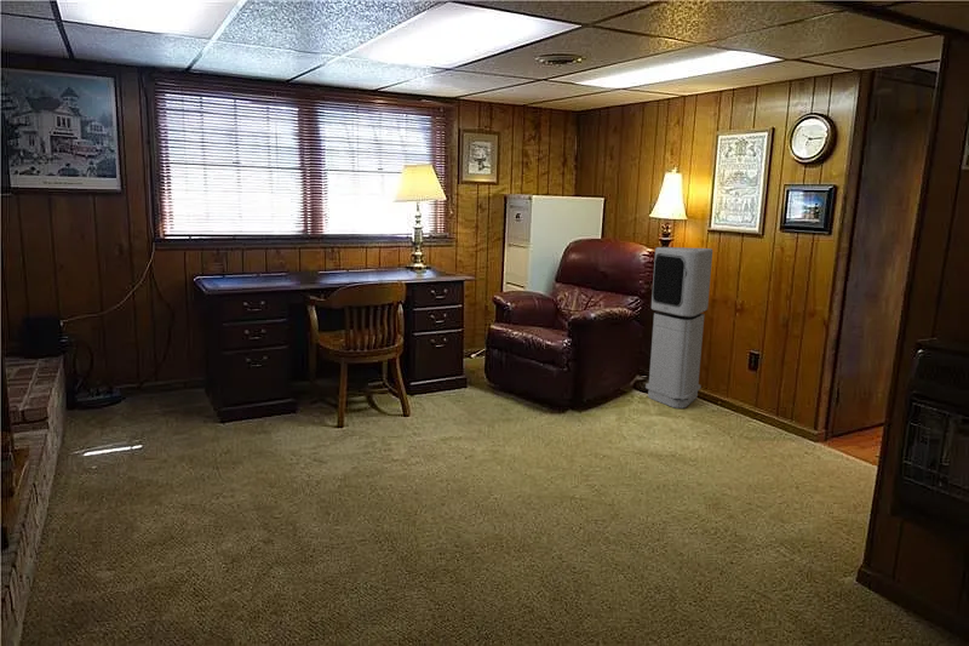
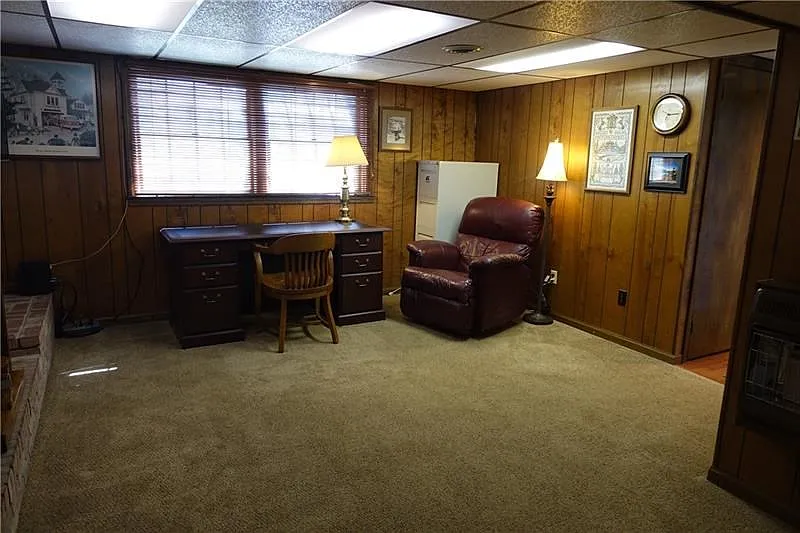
- air purifier (684, 325)
